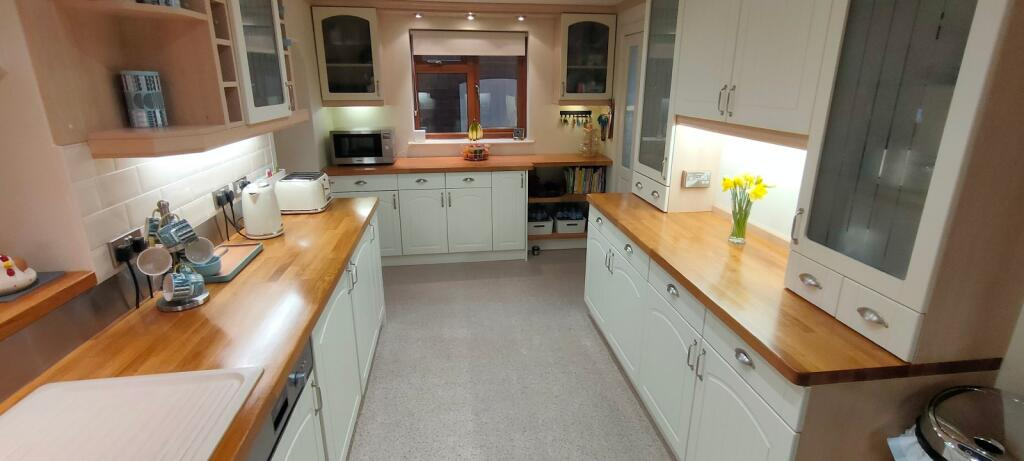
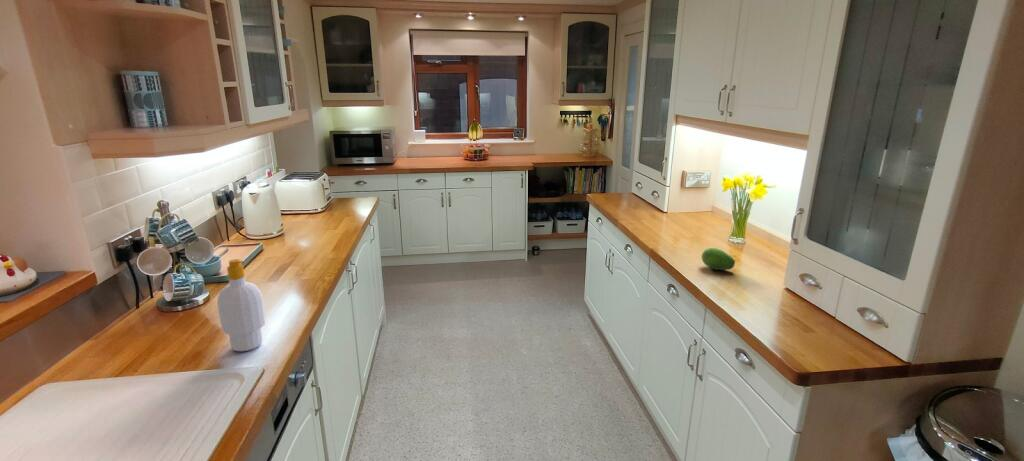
+ fruit (717, 258)
+ soap bottle (240, 304)
